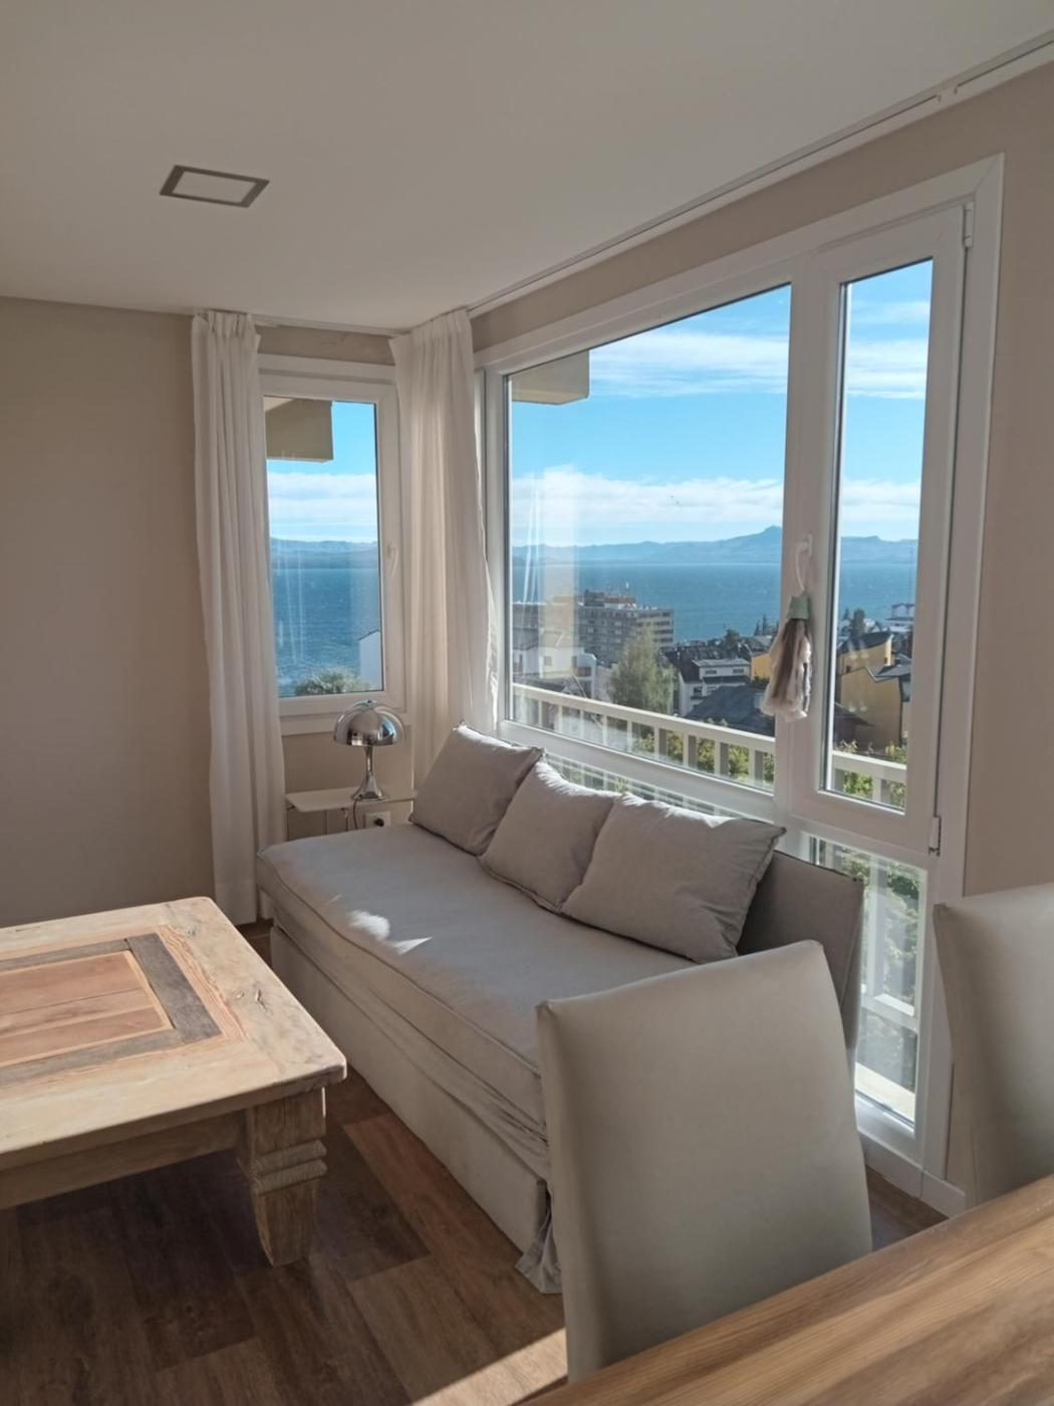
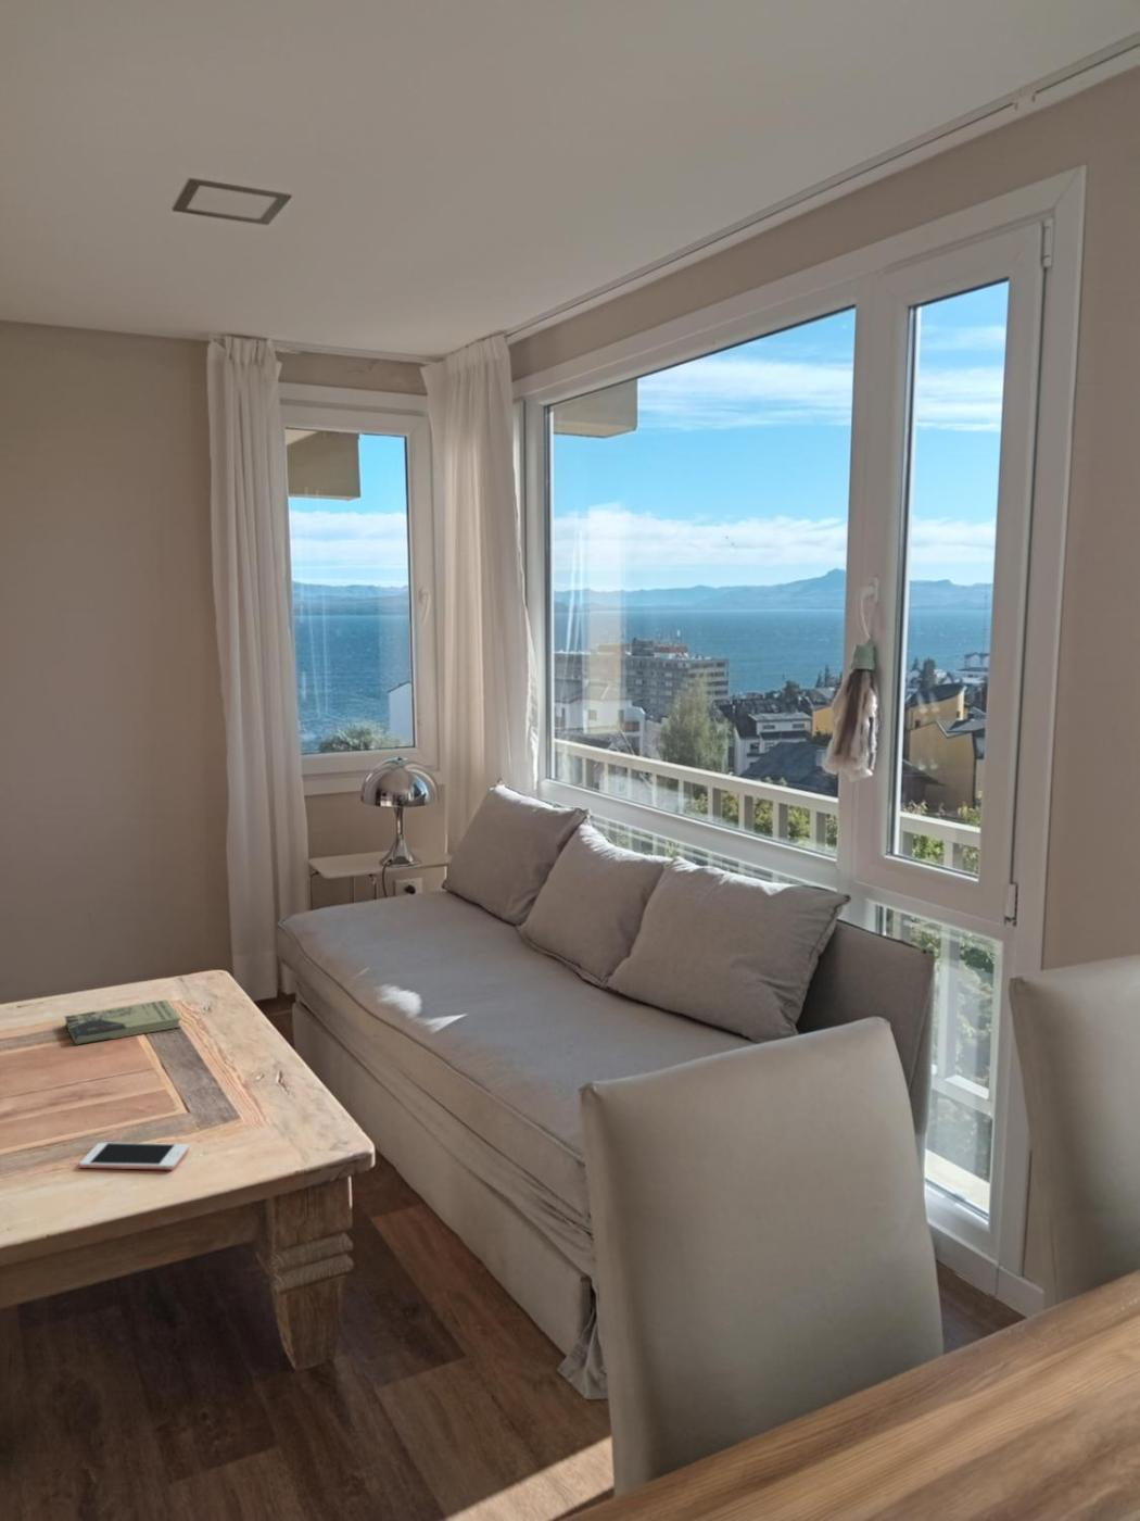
+ cell phone (134, 1156)
+ book (122, 1020)
